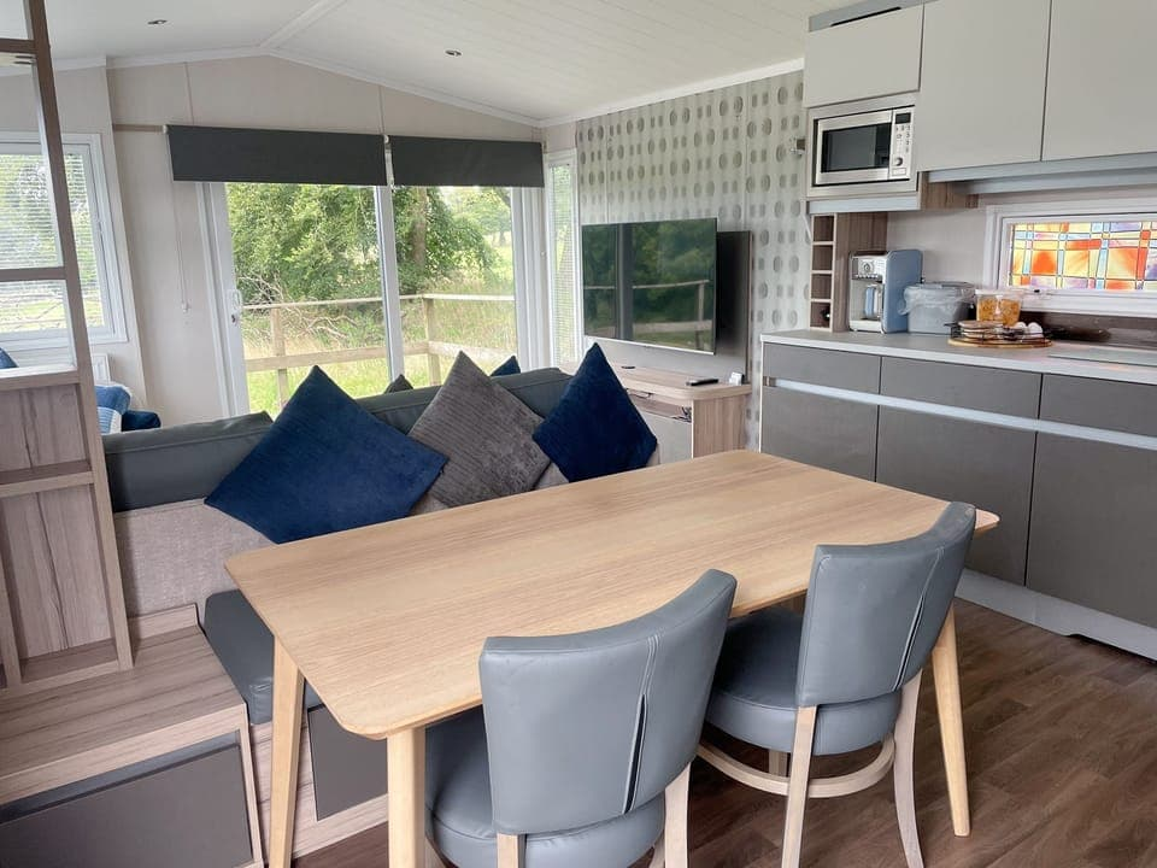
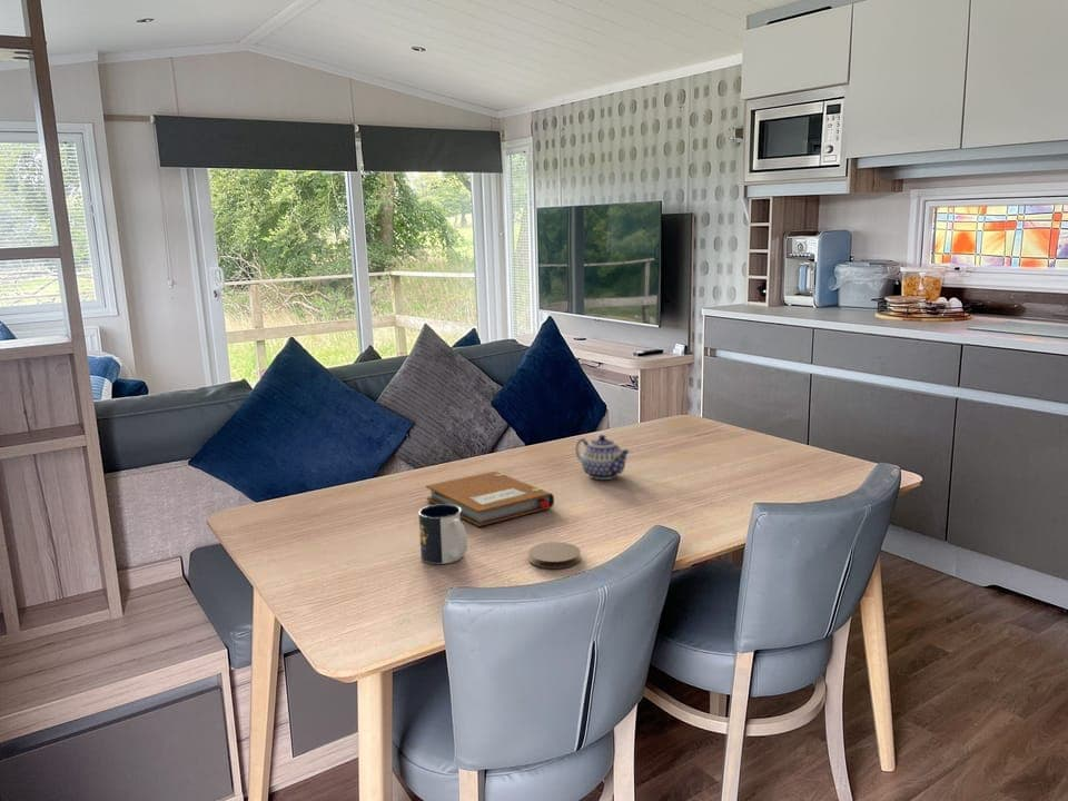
+ teapot (602, 455)
+ mug (446, 535)
+ notebook (491, 496)
+ coaster (554, 554)
